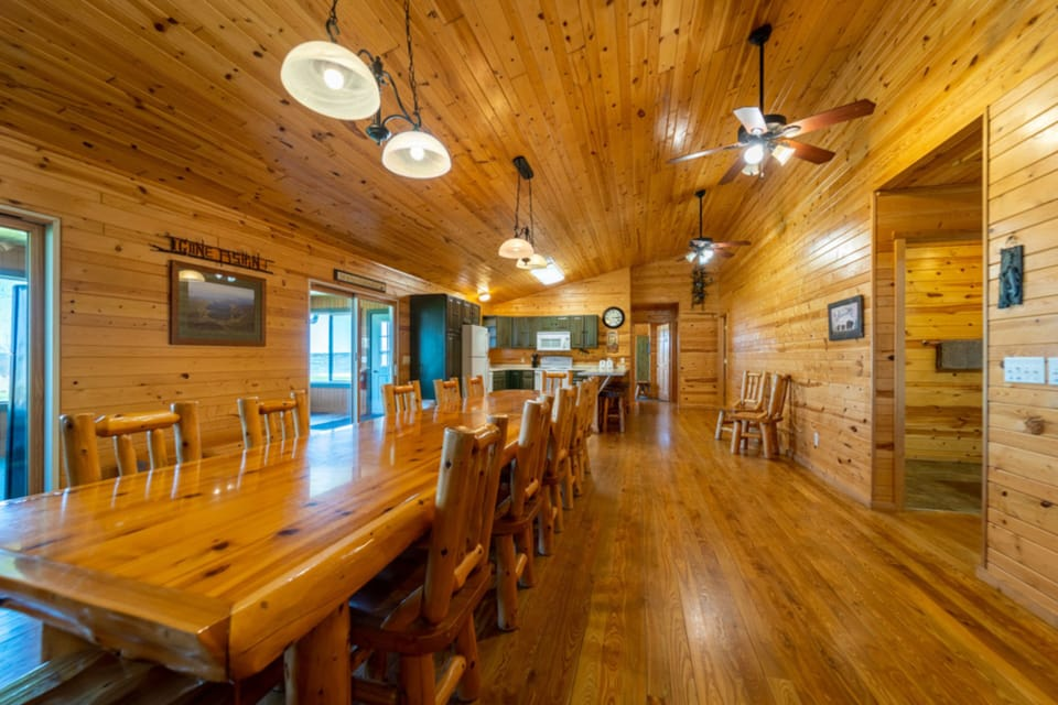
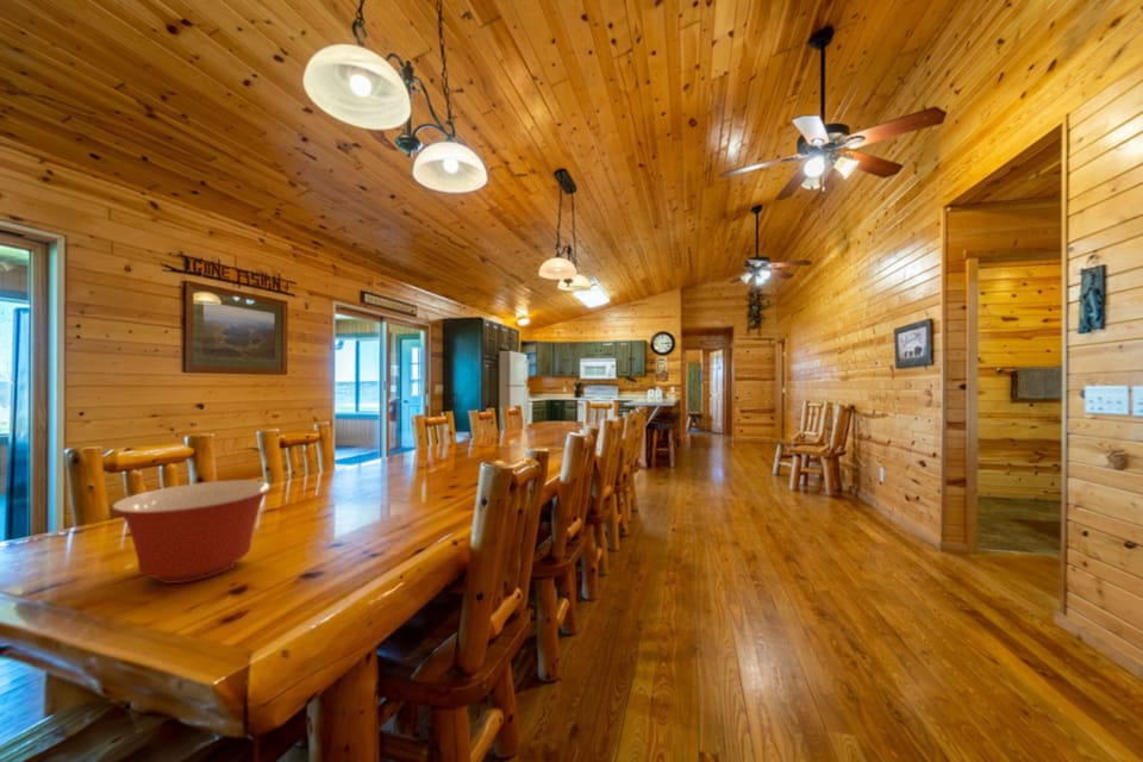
+ mixing bowl (198, 531)
